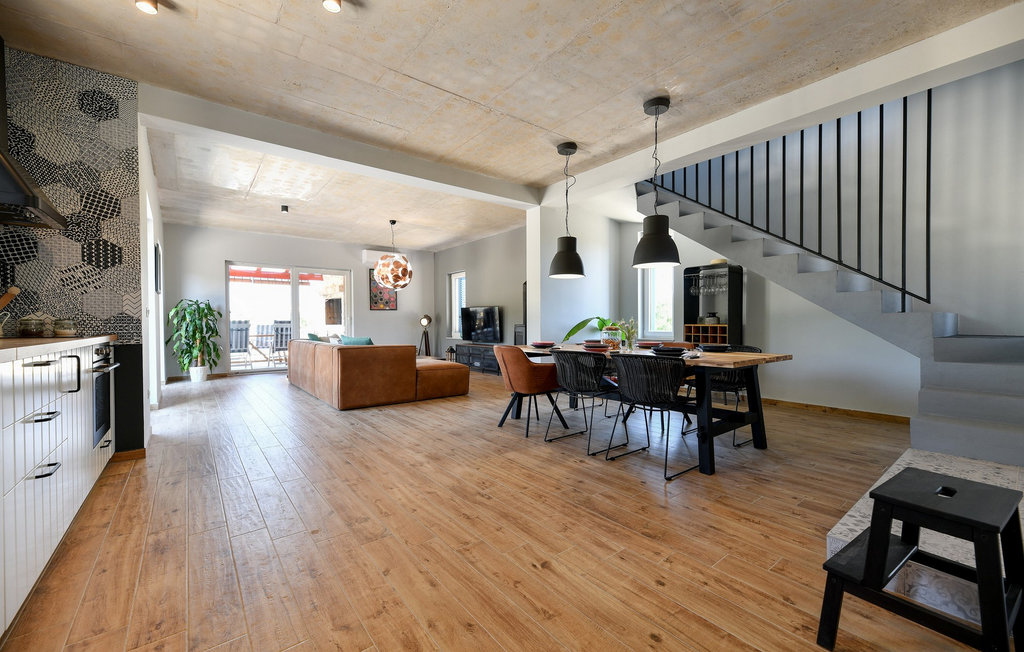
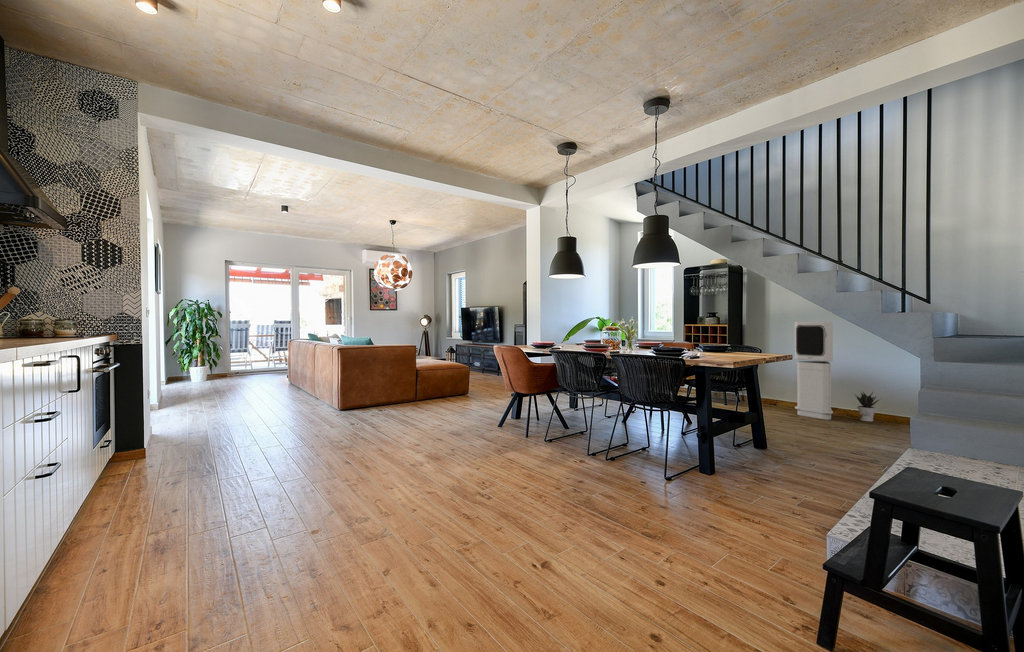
+ air purifier (818, 368)
+ potted plant (865, 405)
